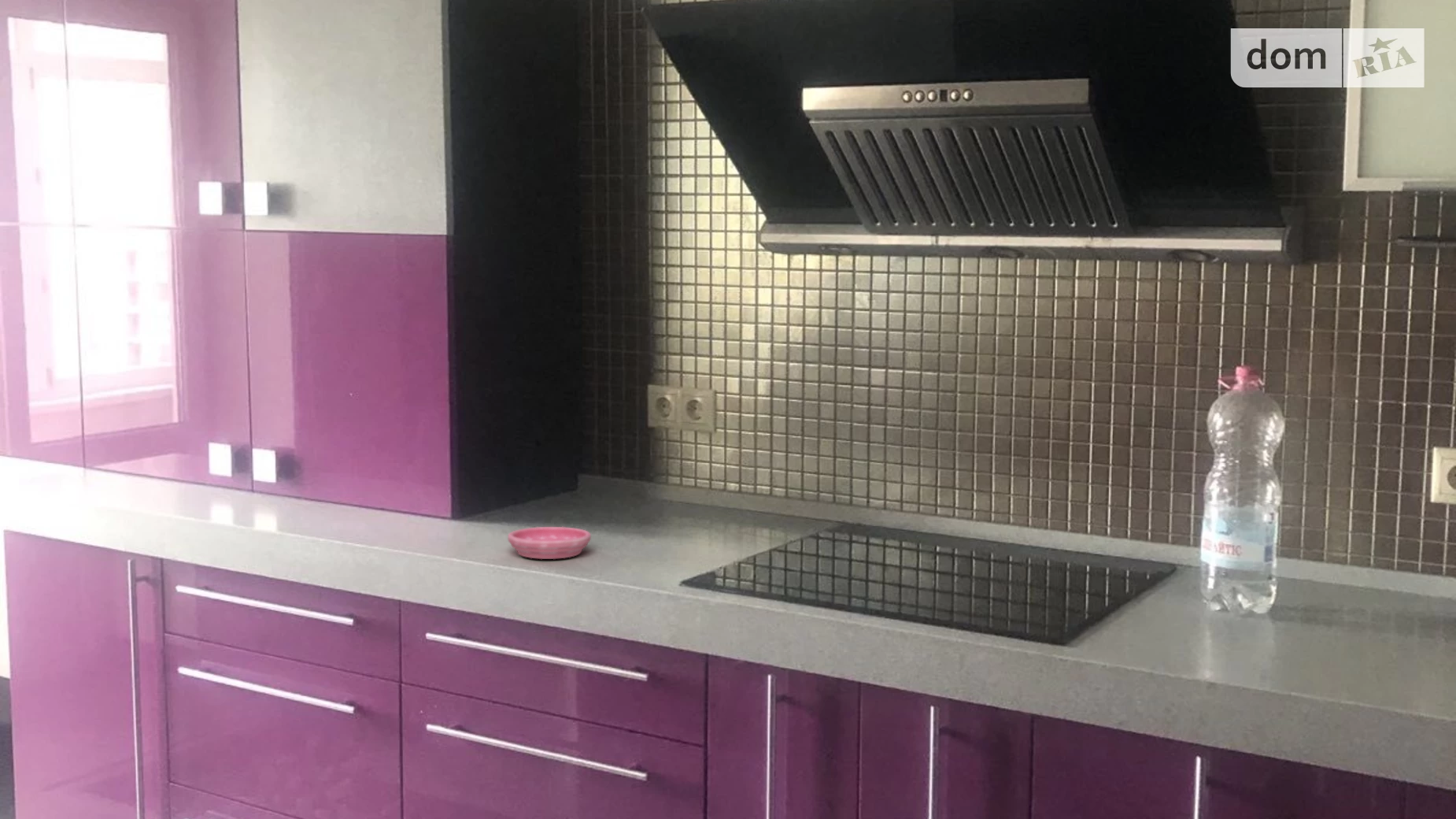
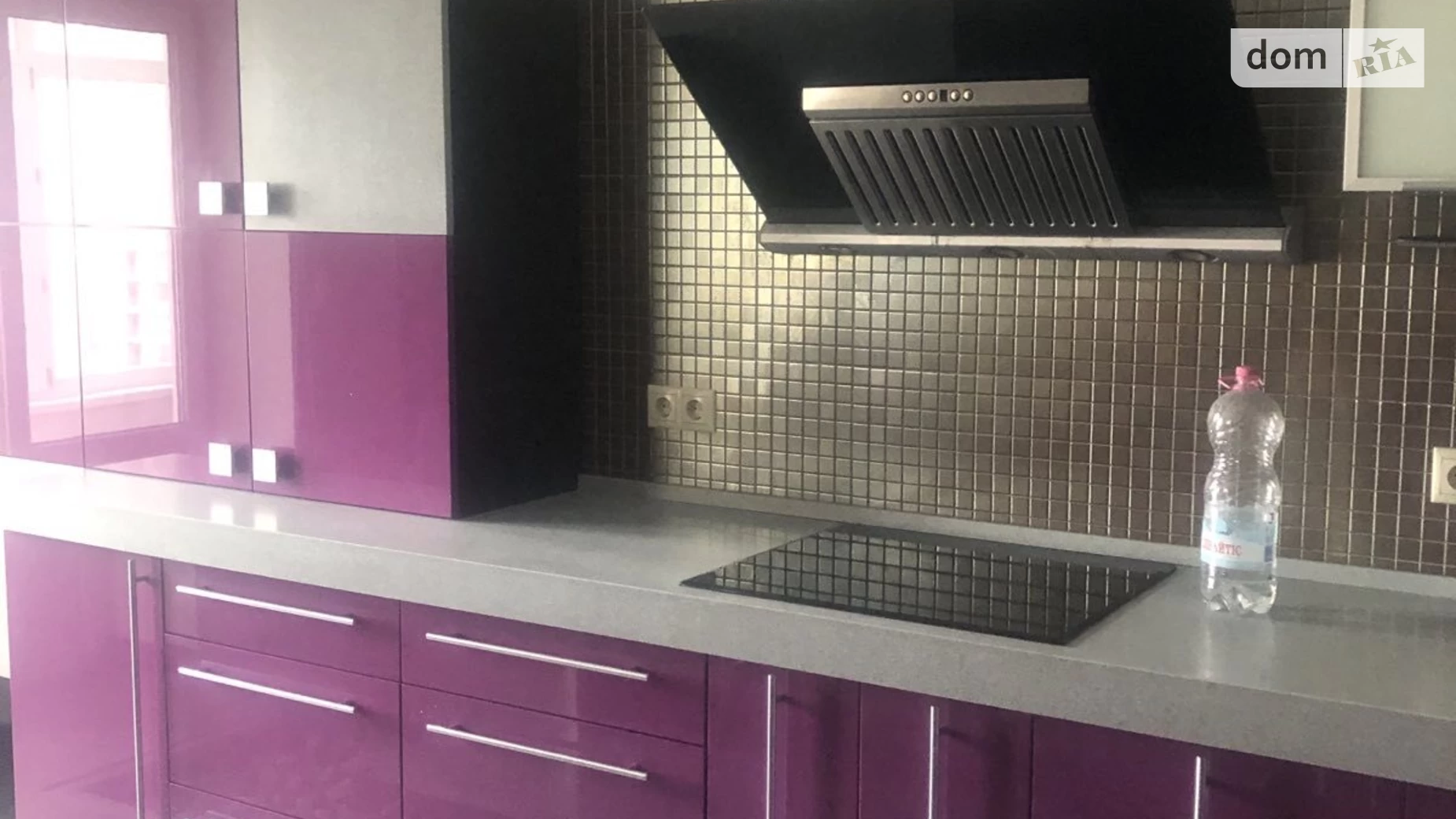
- saucer (549, 543)
